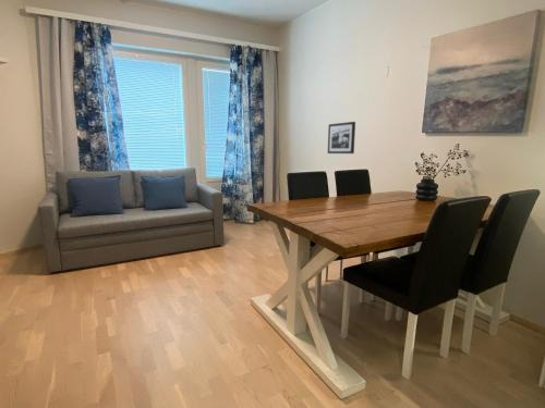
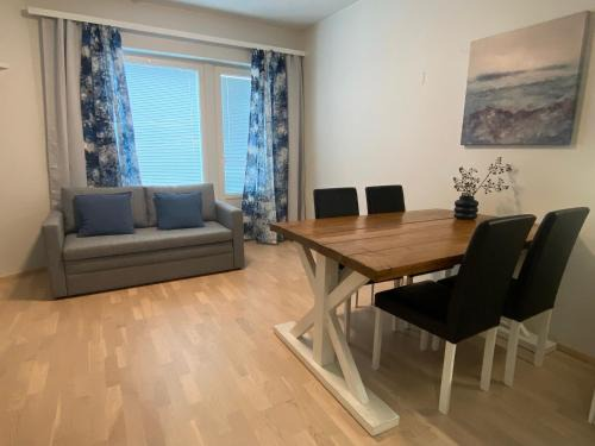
- picture frame (340, 138)
